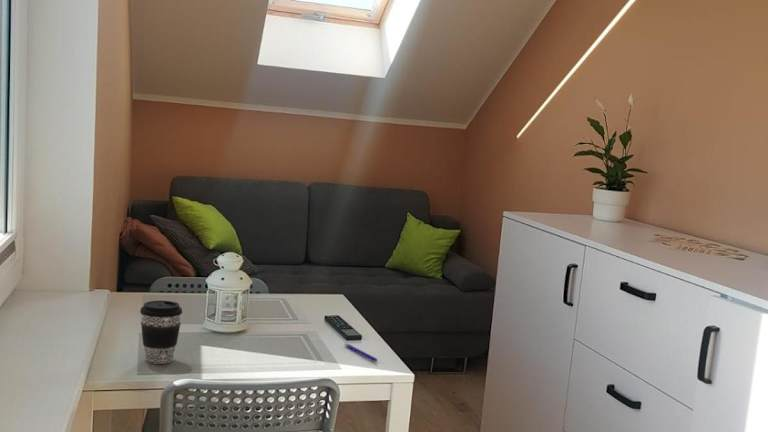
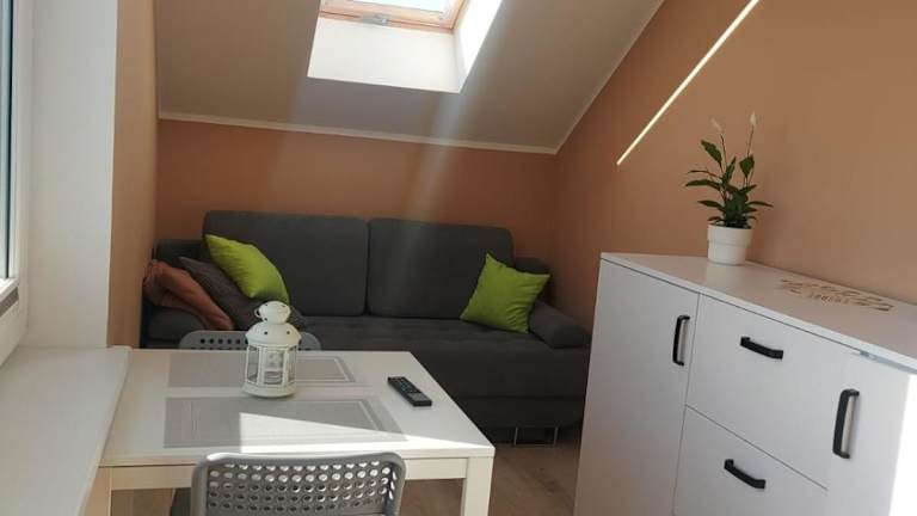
- pen (360, 352)
- coffee cup (160, 332)
